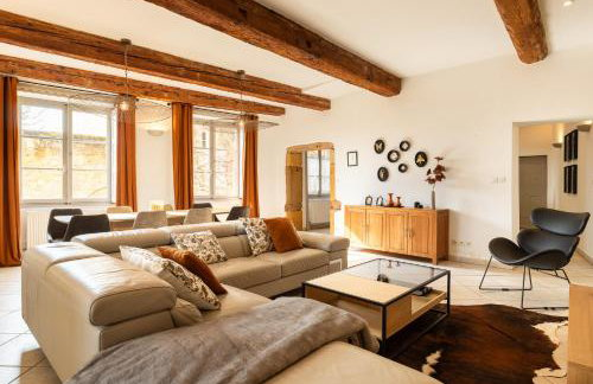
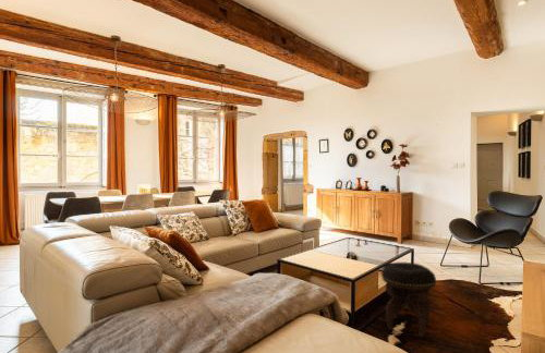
+ footstool (409, 296)
